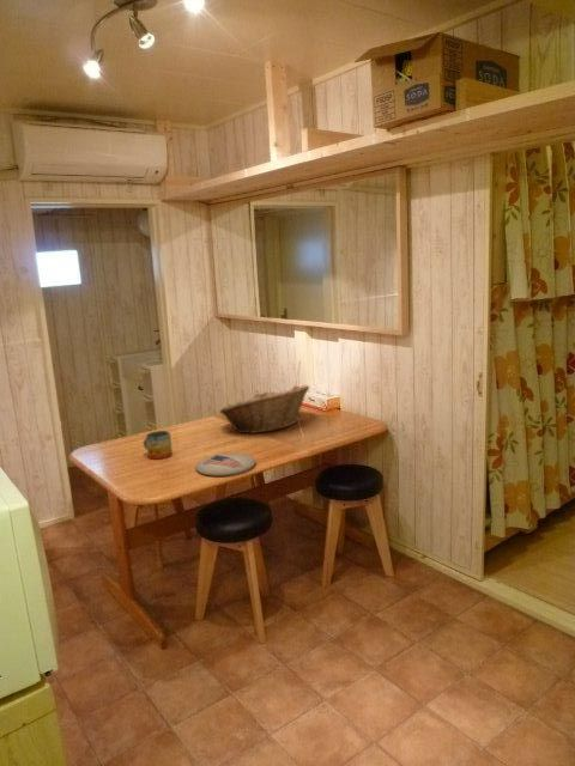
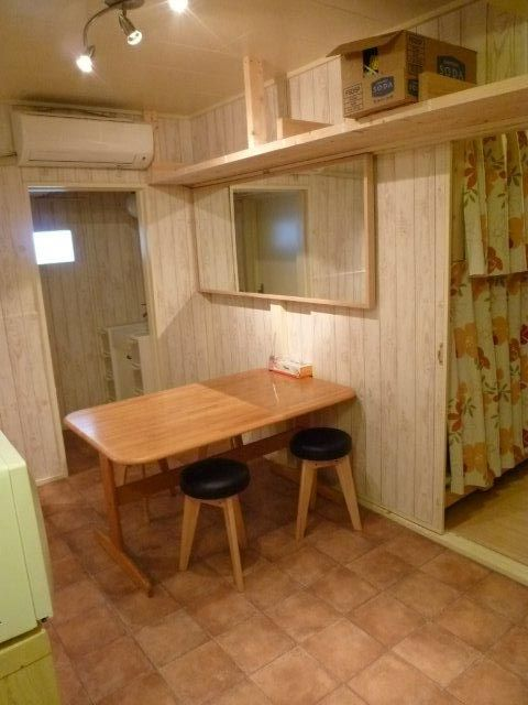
- plate (225, 463)
- fruit basket (266, 406)
- mug (156, 444)
